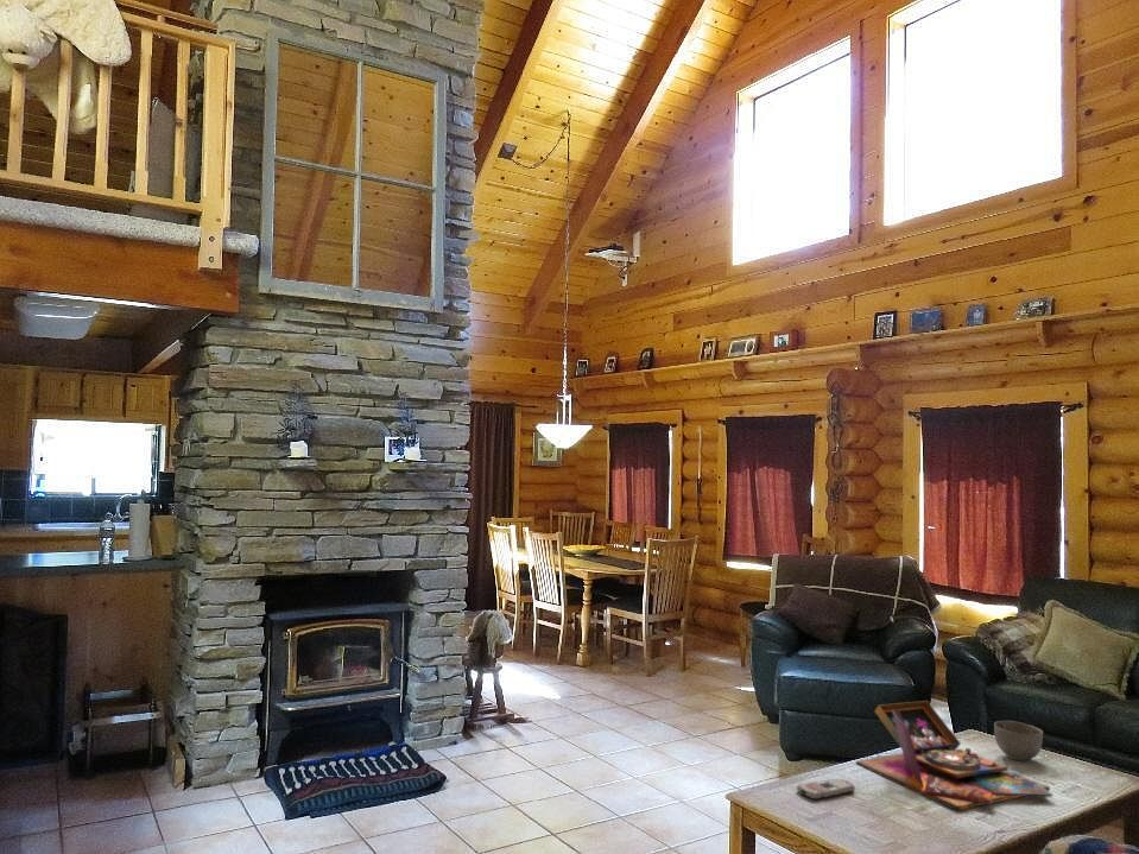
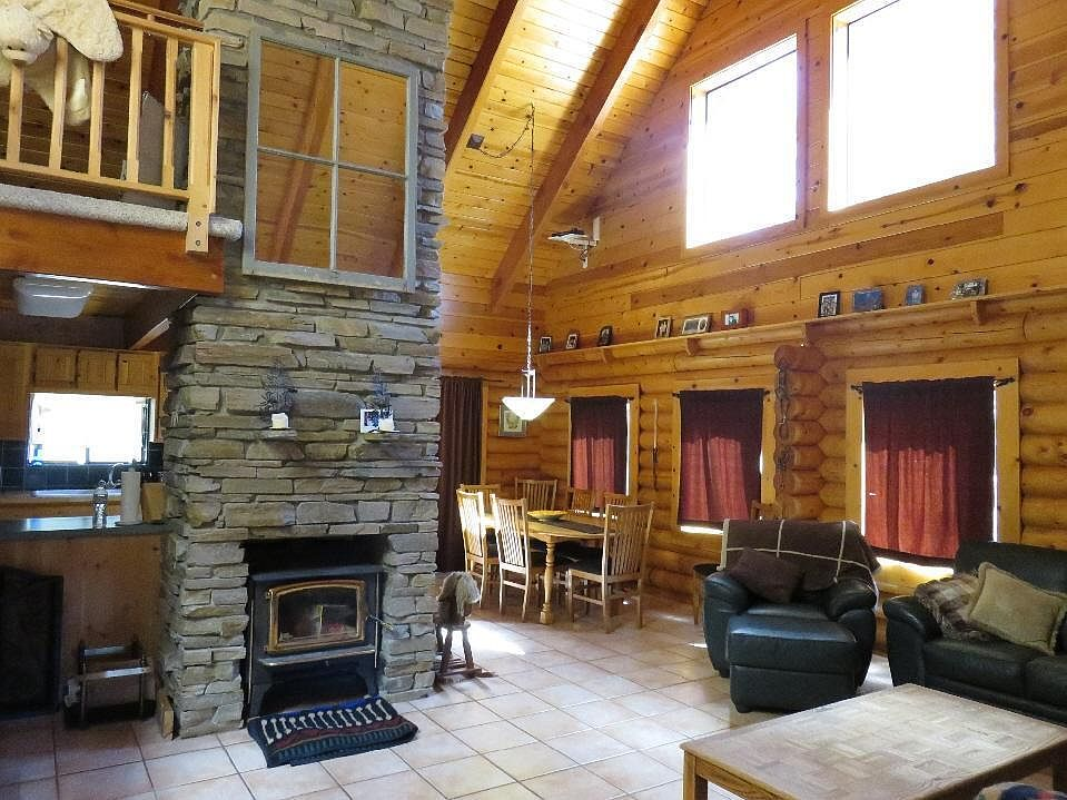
- remote control (827, 787)
- board game (948, 741)
- bowl (1018, 742)
